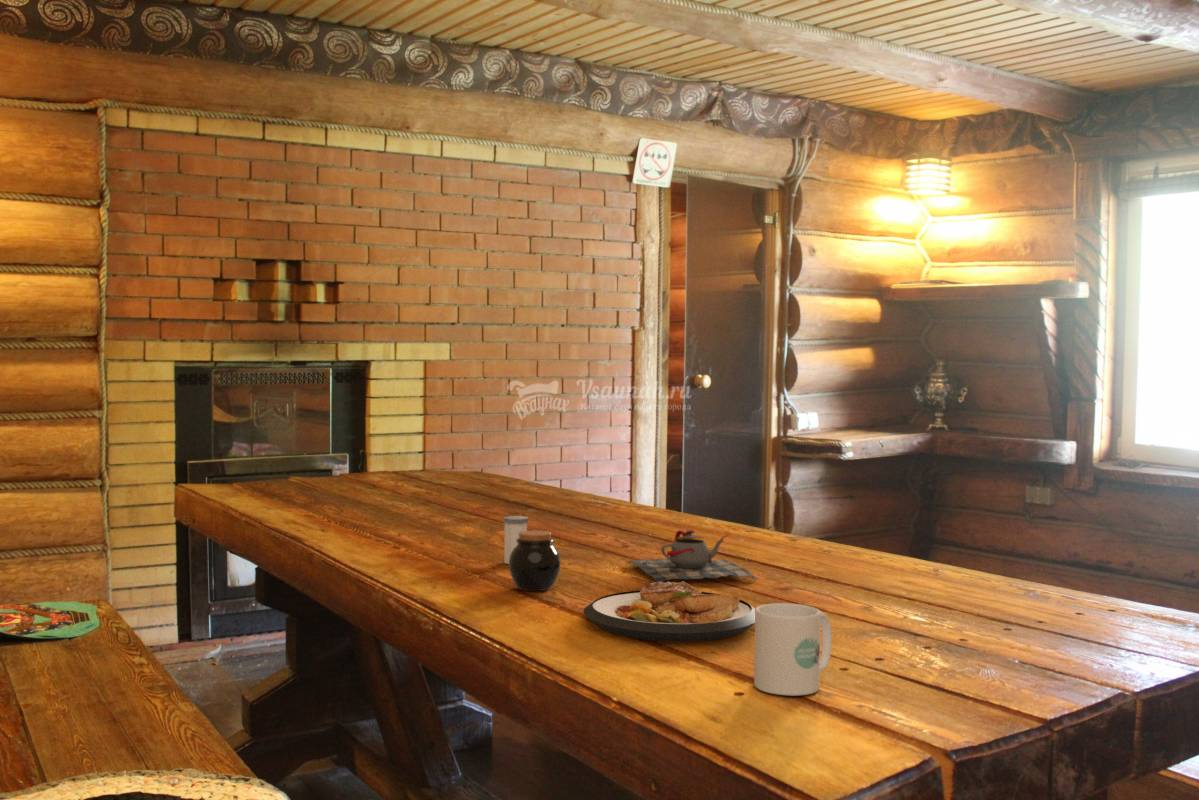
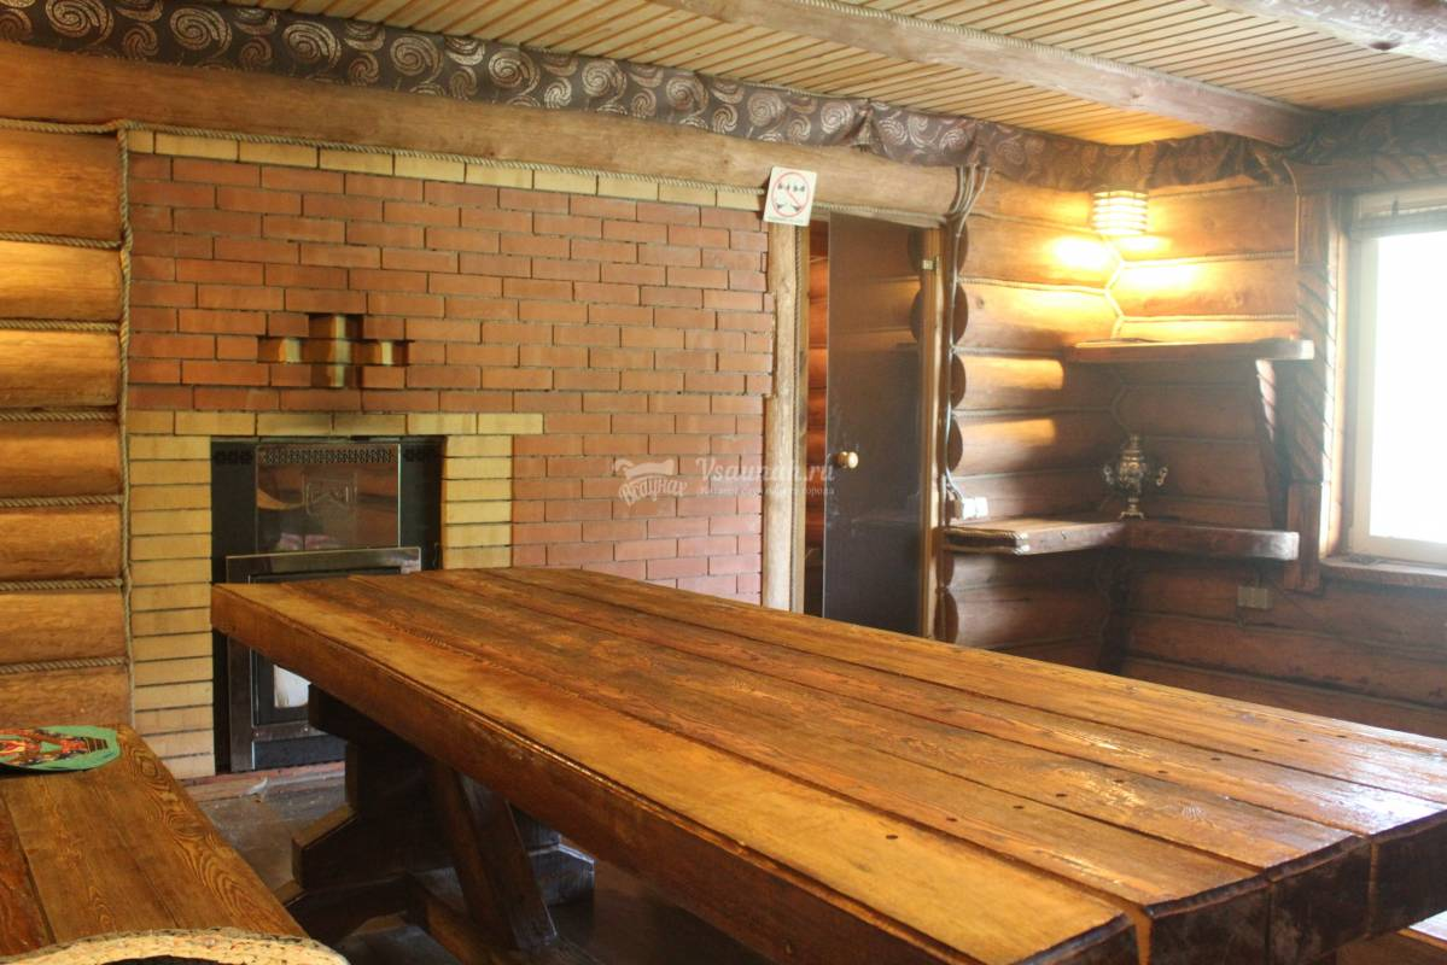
- jar (534, 560)
- salt shaker (515, 540)
- plate (671, 607)
- mug (797, 646)
- teapot (689, 551)
